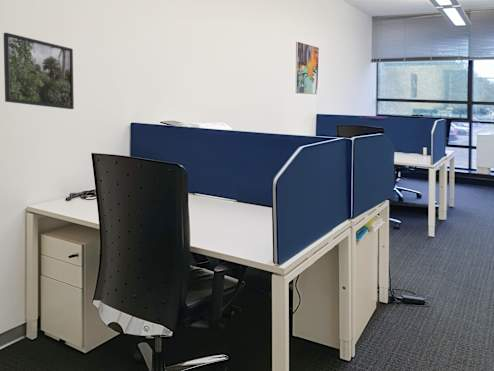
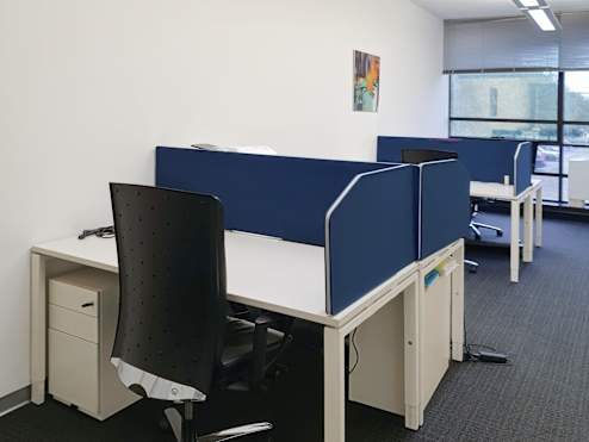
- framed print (40, 73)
